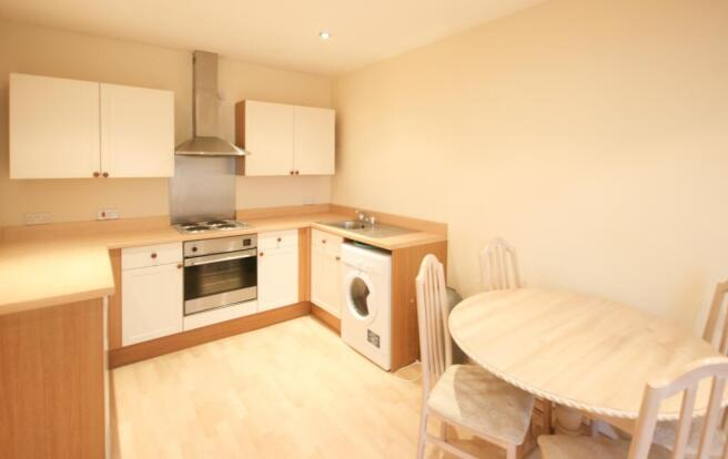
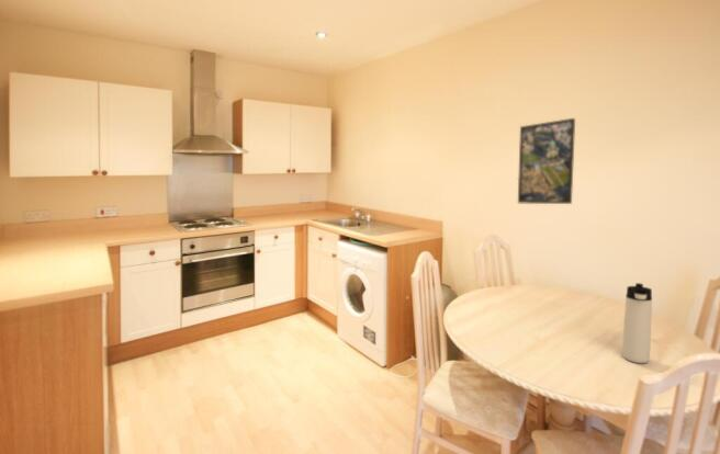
+ thermos bottle (638, 322)
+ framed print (544, 163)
